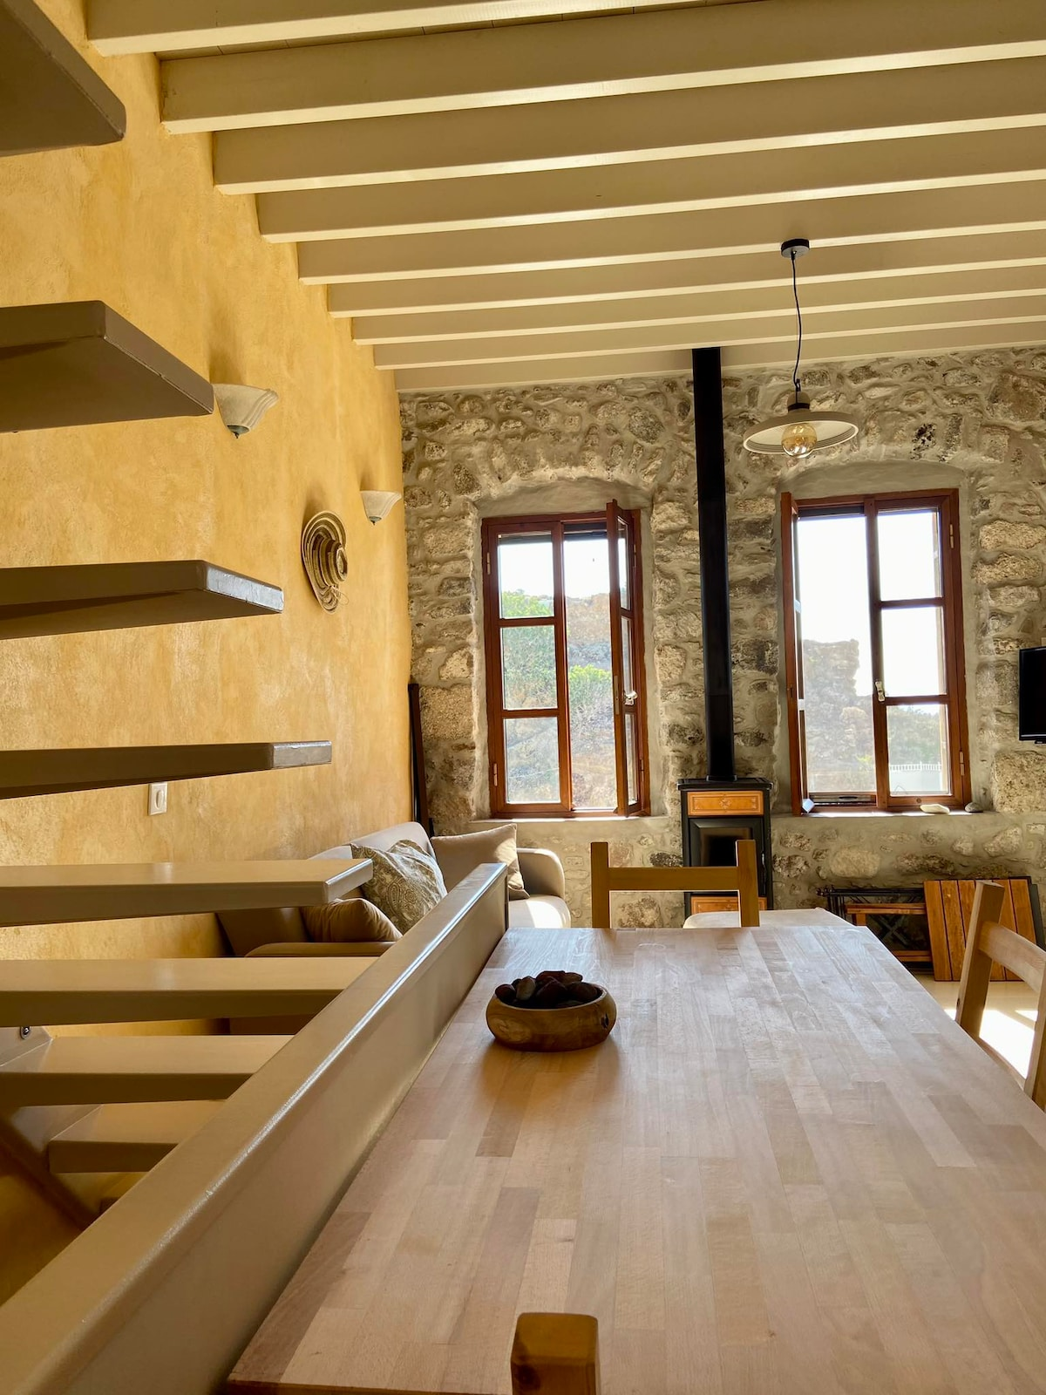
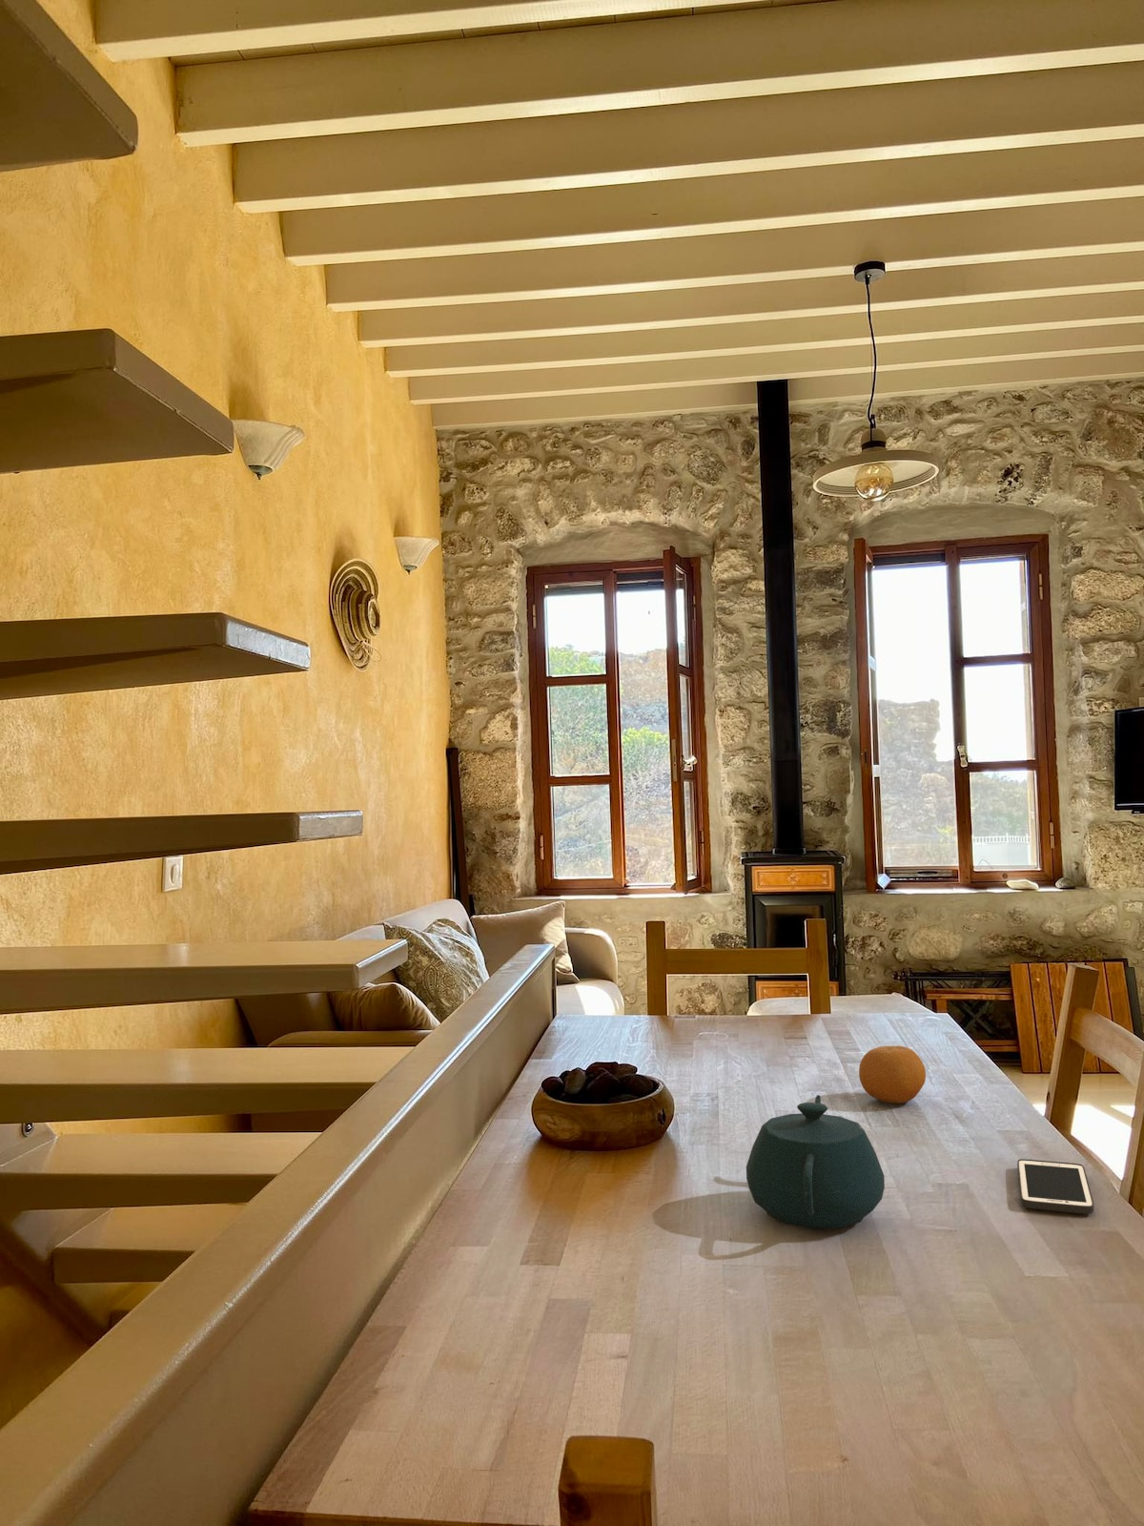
+ fruit (892, 1073)
+ cell phone (1054, 1185)
+ teapot (814, 1156)
